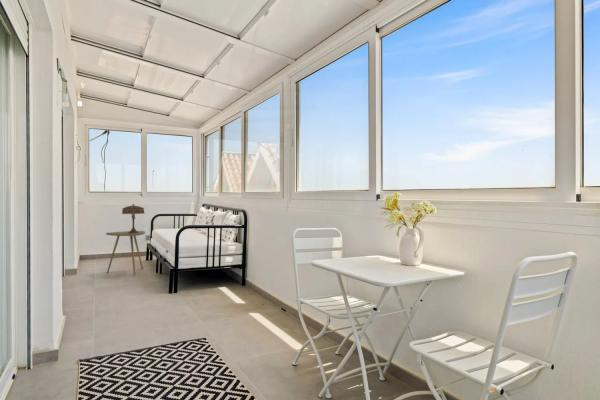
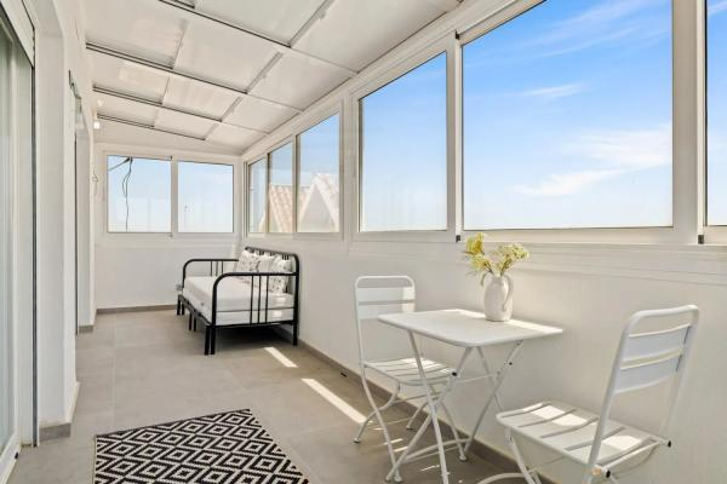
- table lamp (133, 217)
- side table (132, 252)
